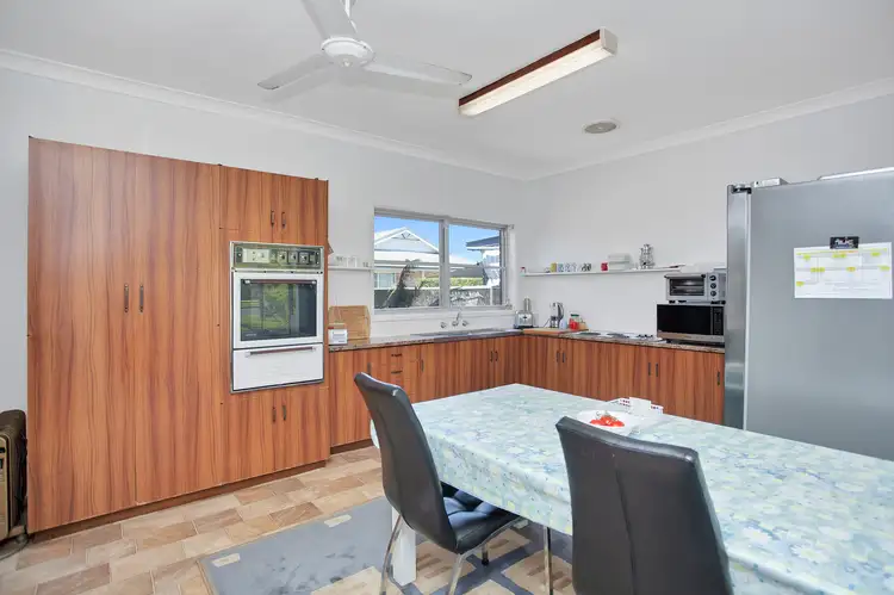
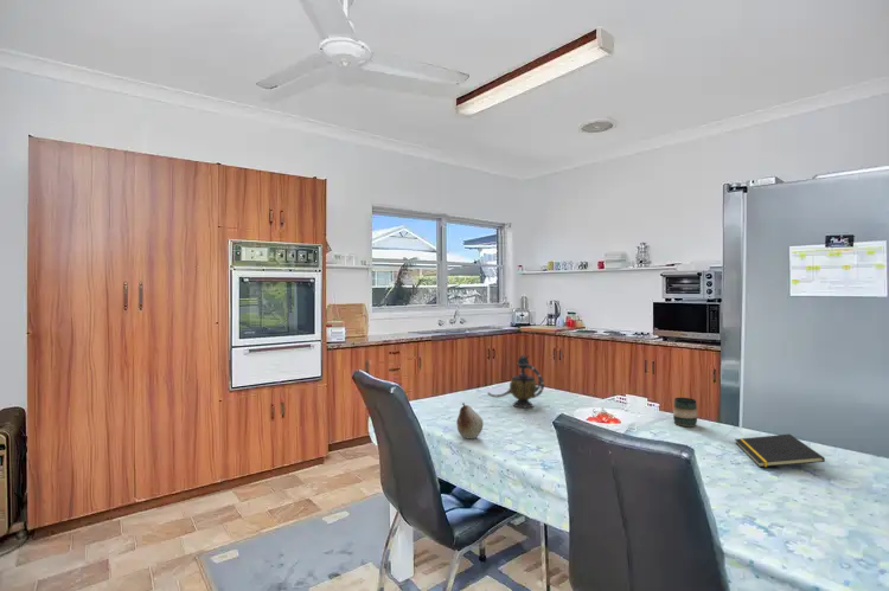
+ teapot (514, 379)
+ mug (684, 410)
+ fruit (469, 419)
+ notepad (775, 449)
